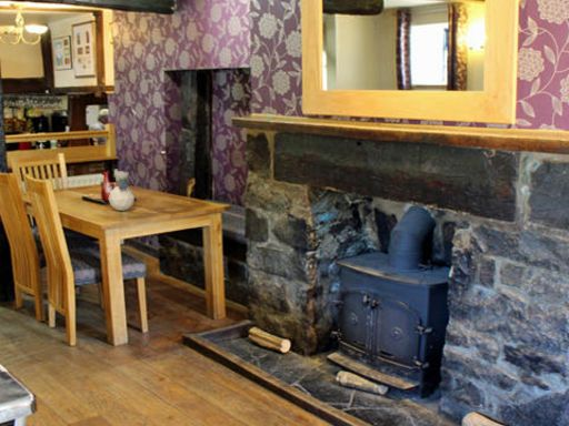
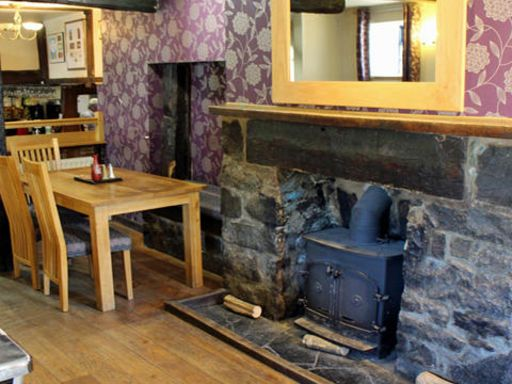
- potted flower (121, 190)
